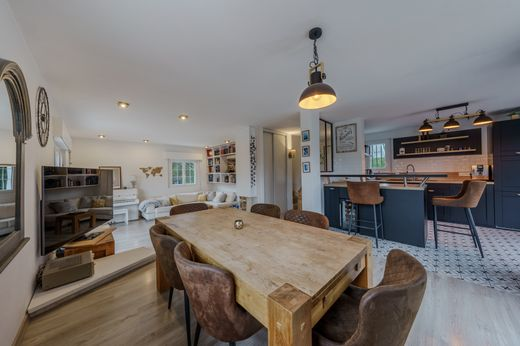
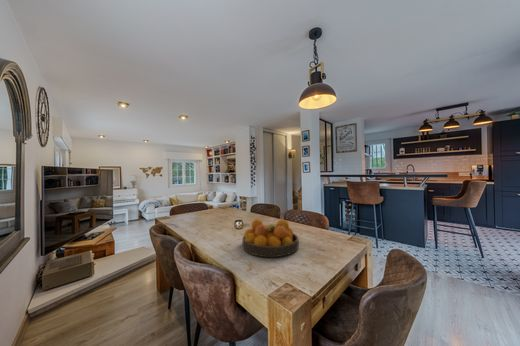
+ fruit bowl (270, 233)
